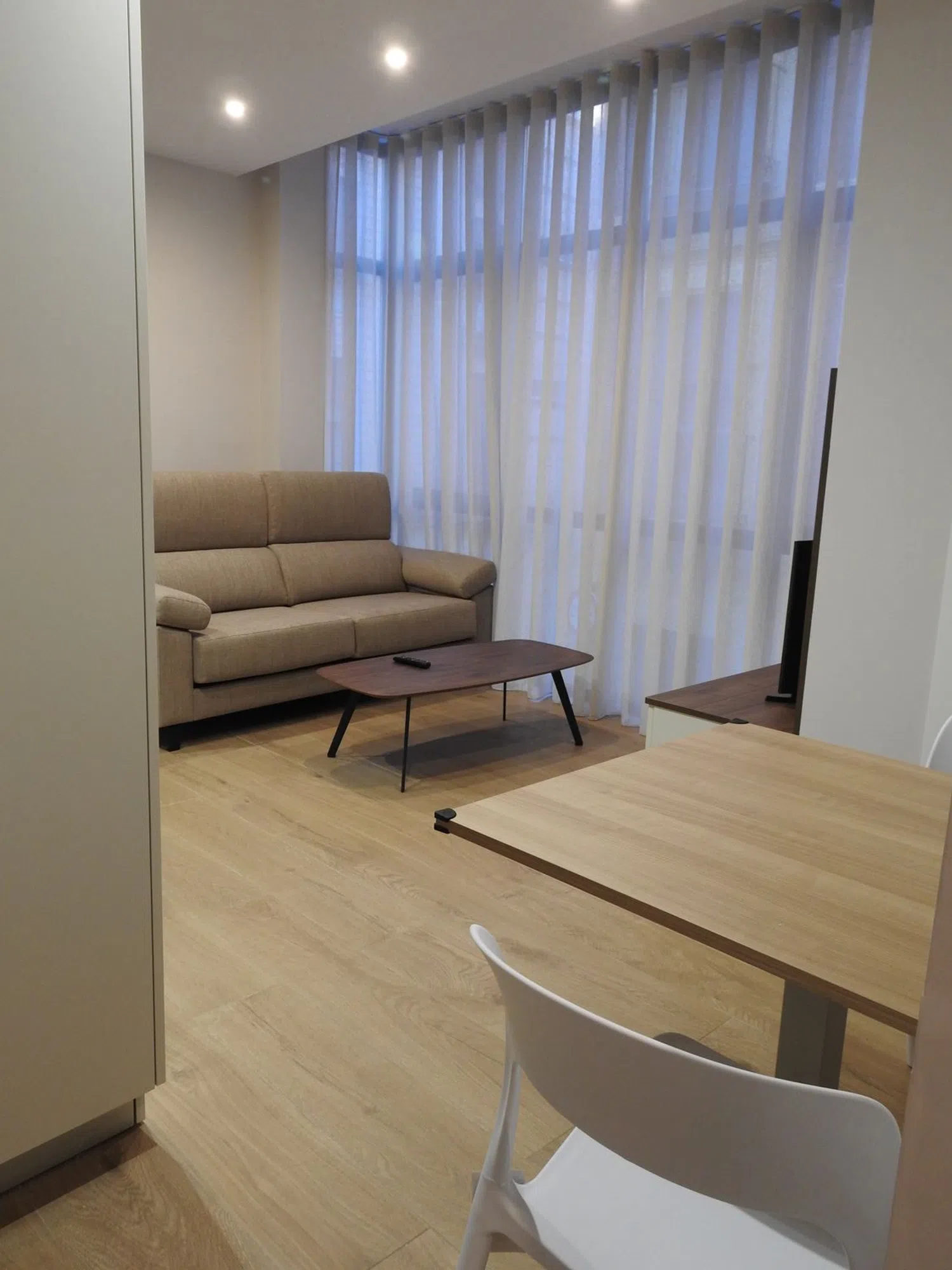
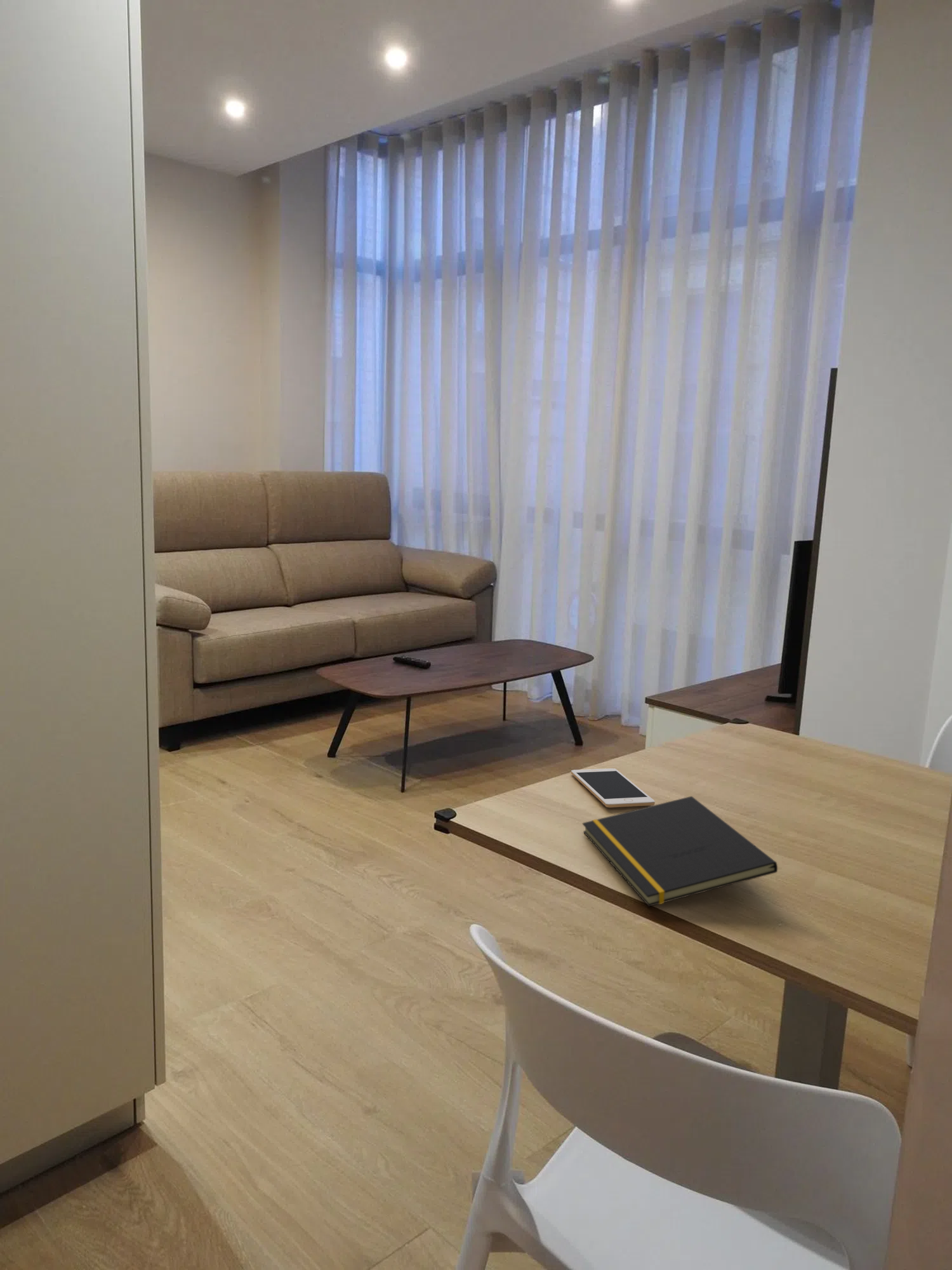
+ cell phone (611, 787)
+ notepad (672, 846)
